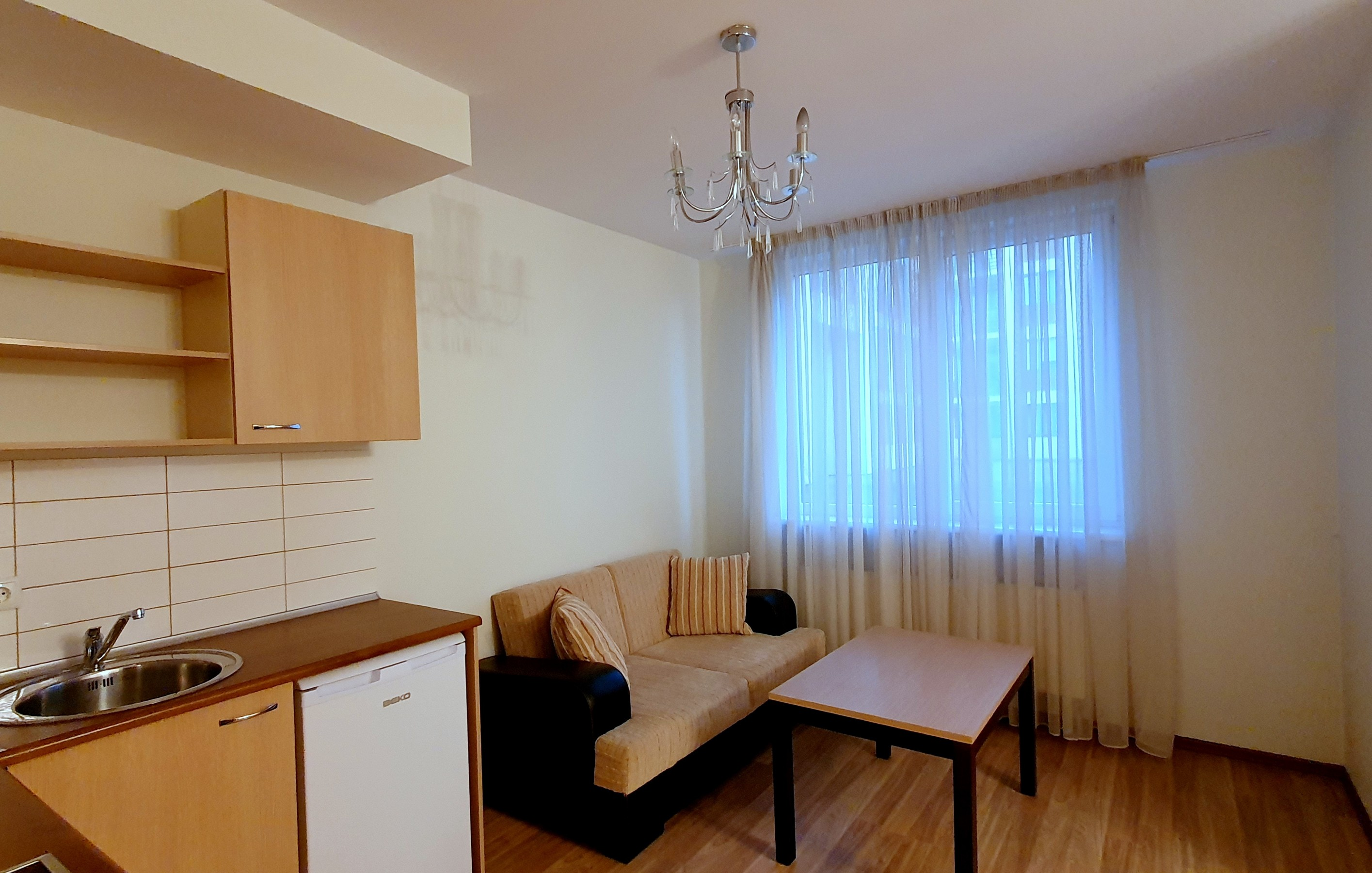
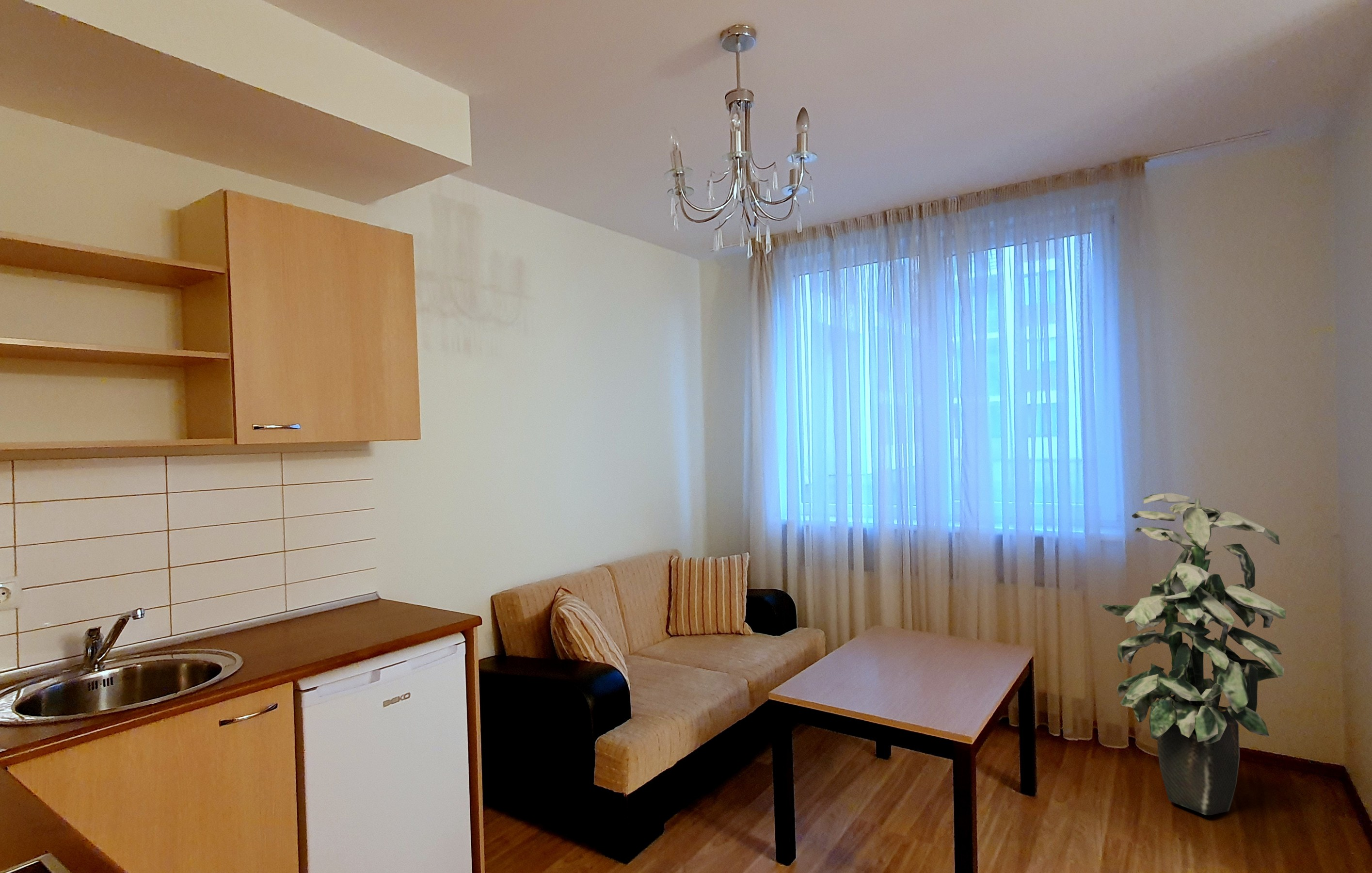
+ indoor plant (1188, 646)
